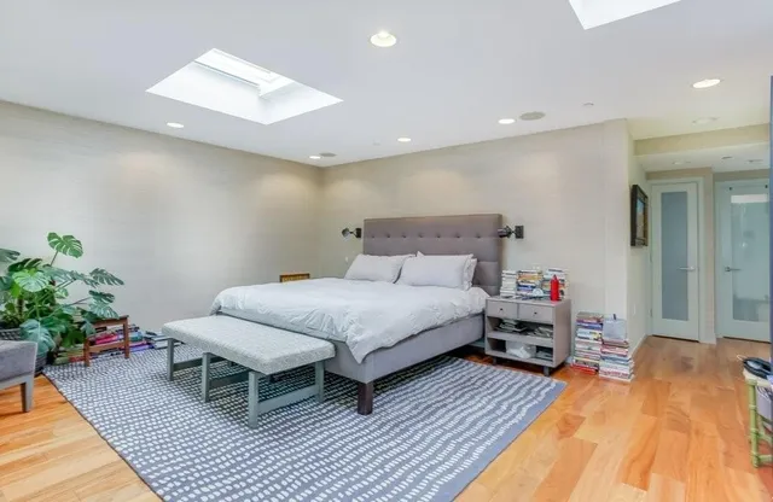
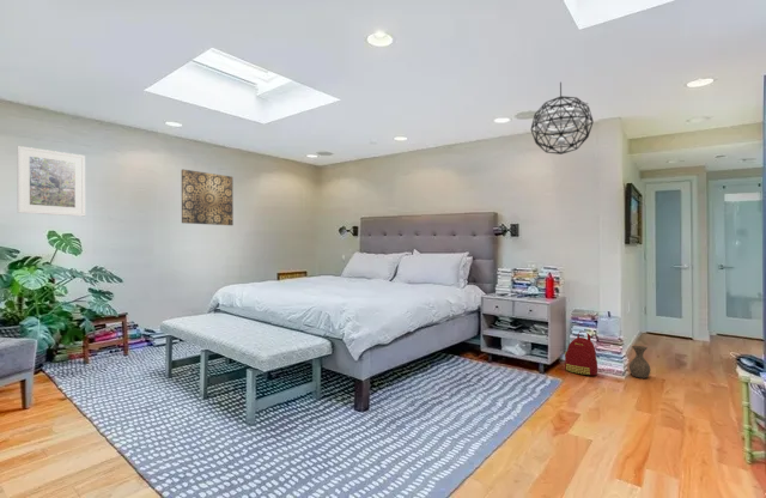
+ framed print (53, 182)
+ wall art (208, 199)
+ vase (639, 362)
+ backpack (580, 352)
+ pendant light (560, 117)
